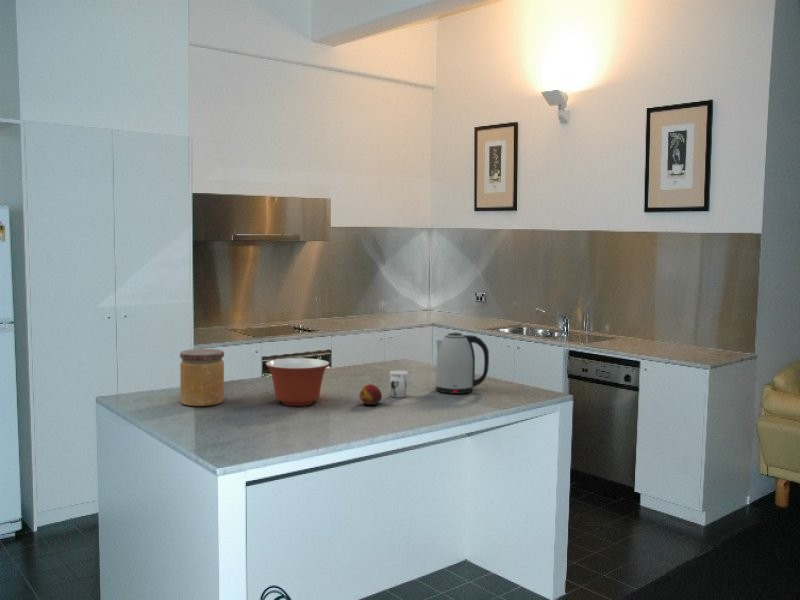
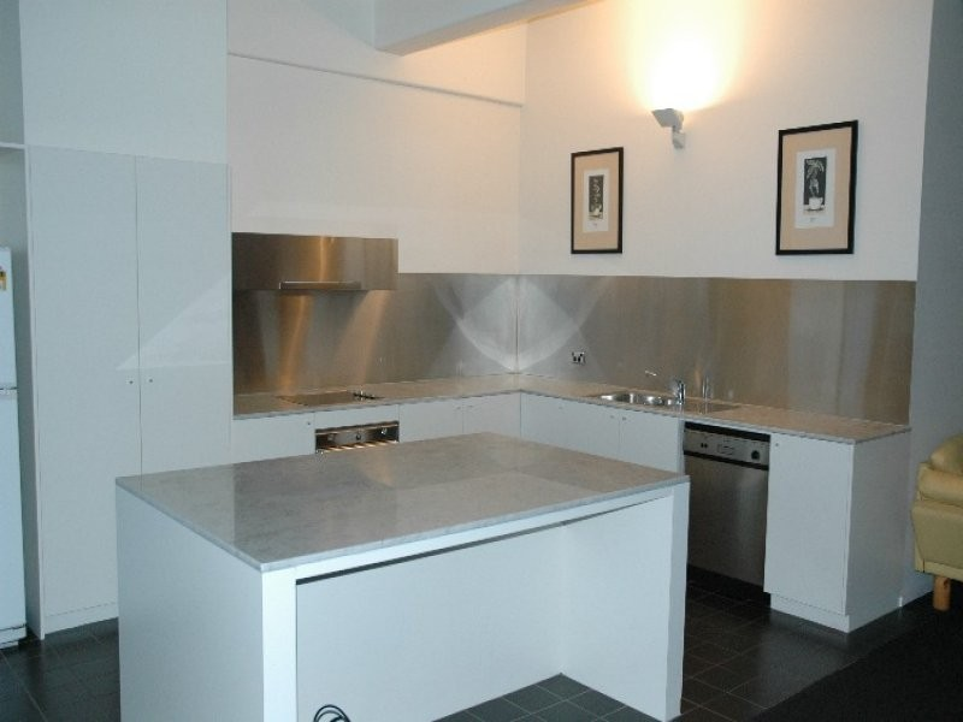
- jar (202, 376)
- fruit (370, 394)
- kettle (462, 361)
- cup (398, 384)
- mixing bowl (297, 382)
